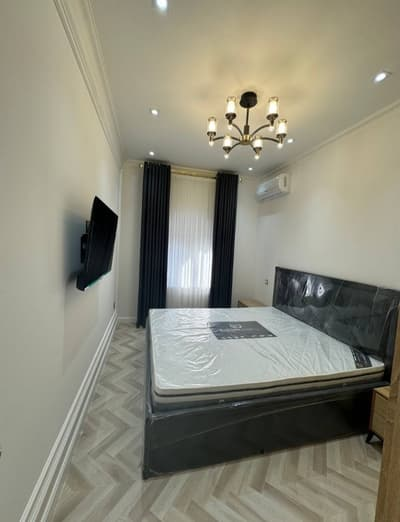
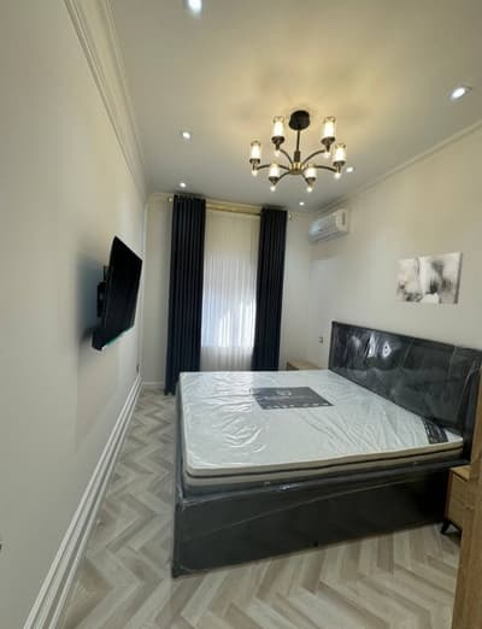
+ wall art (424, 280)
